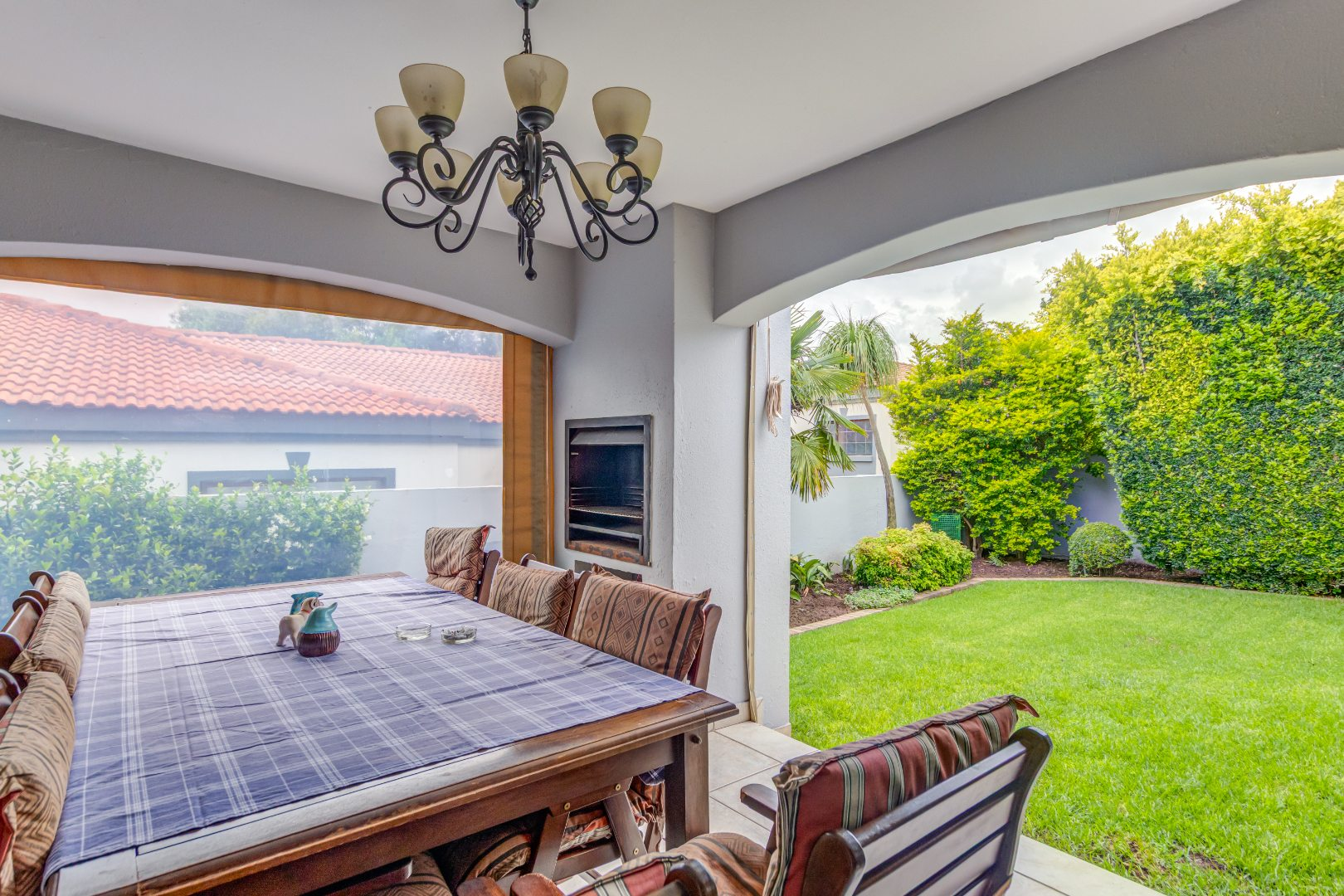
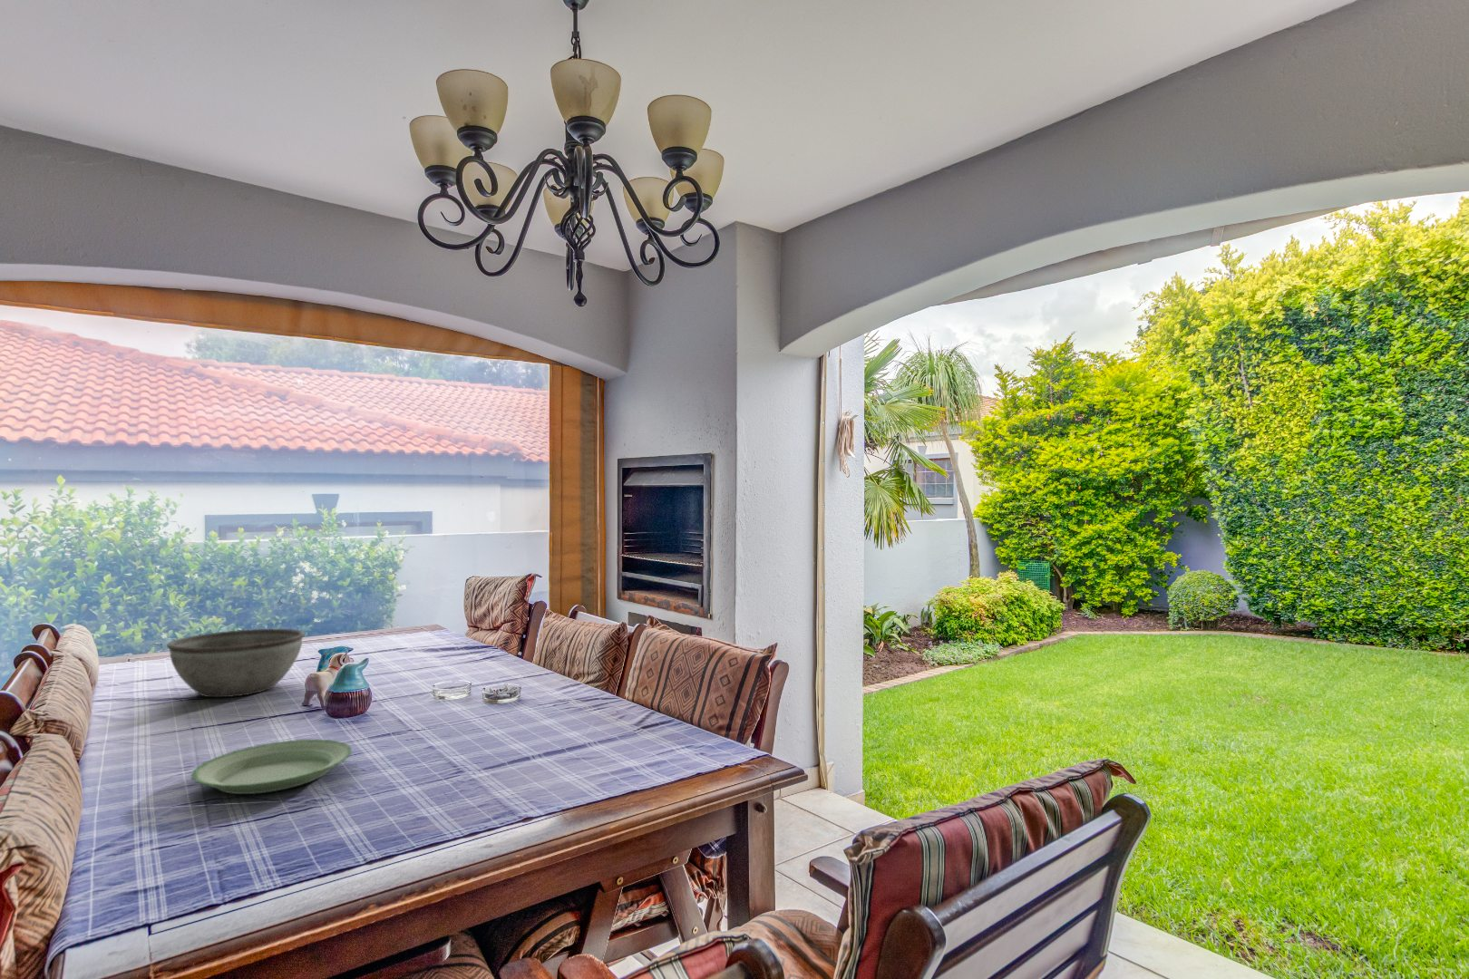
+ plate (274, 768)
+ bowl (238, 663)
